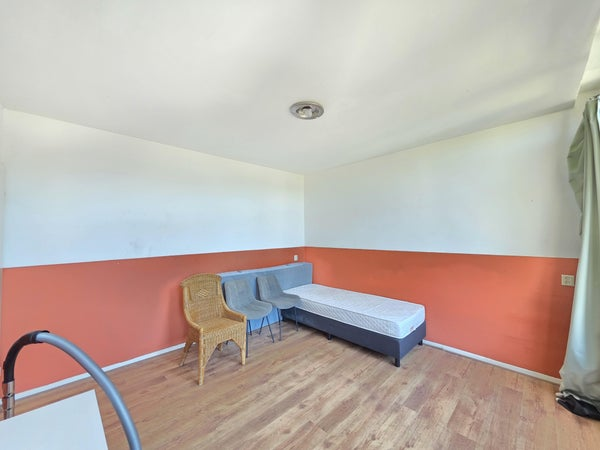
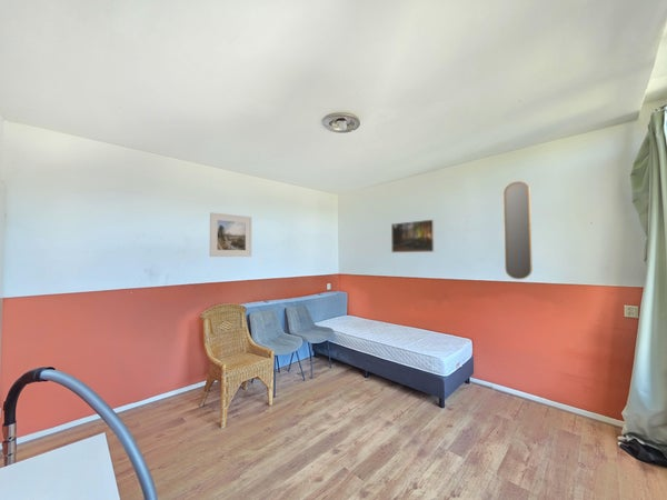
+ home mirror (517, 230)
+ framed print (231, 236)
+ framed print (411, 237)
